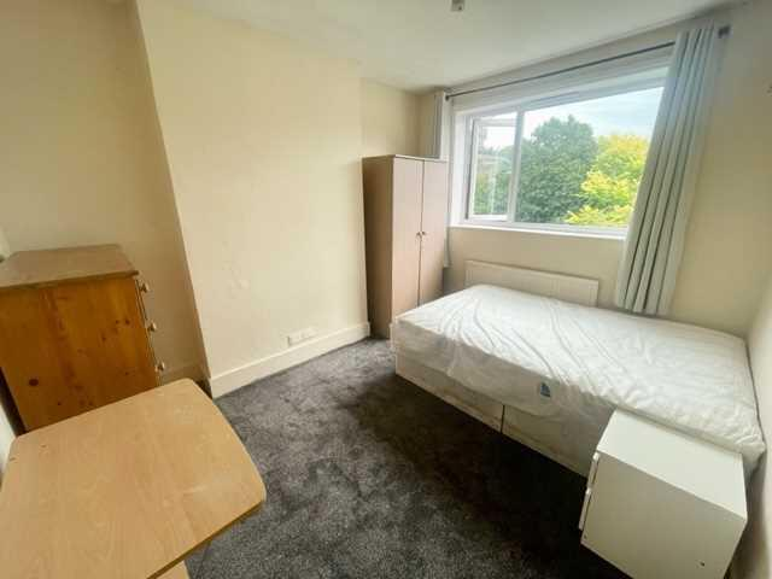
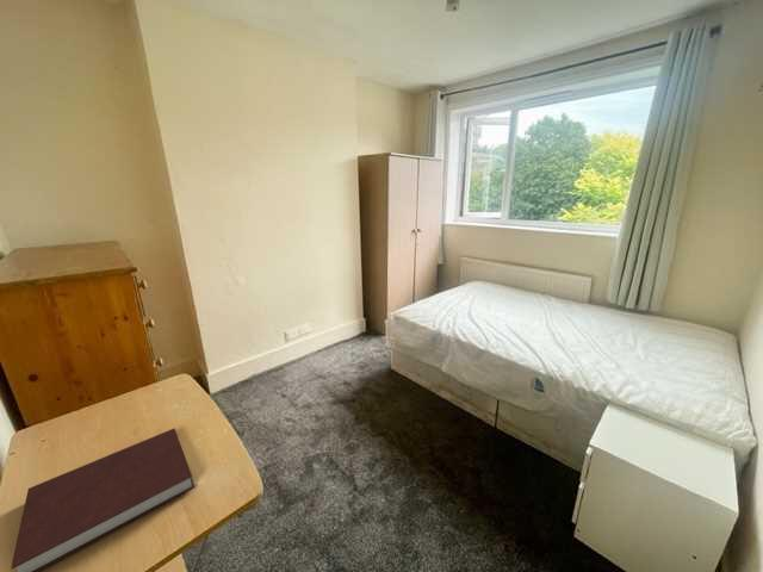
+ notebook (113, 487)
